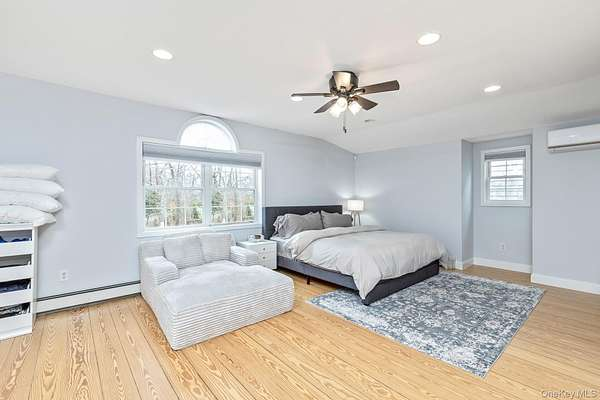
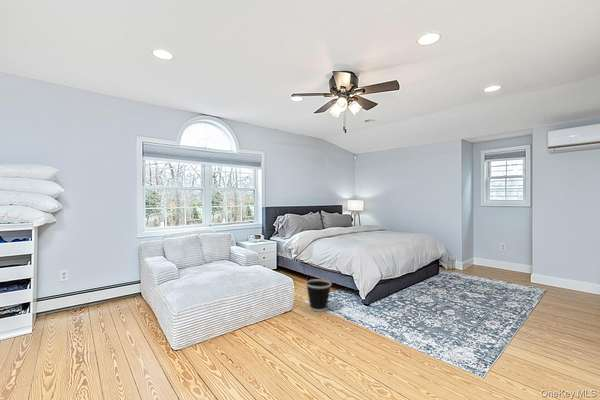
+ wastebasket (318, 295)
